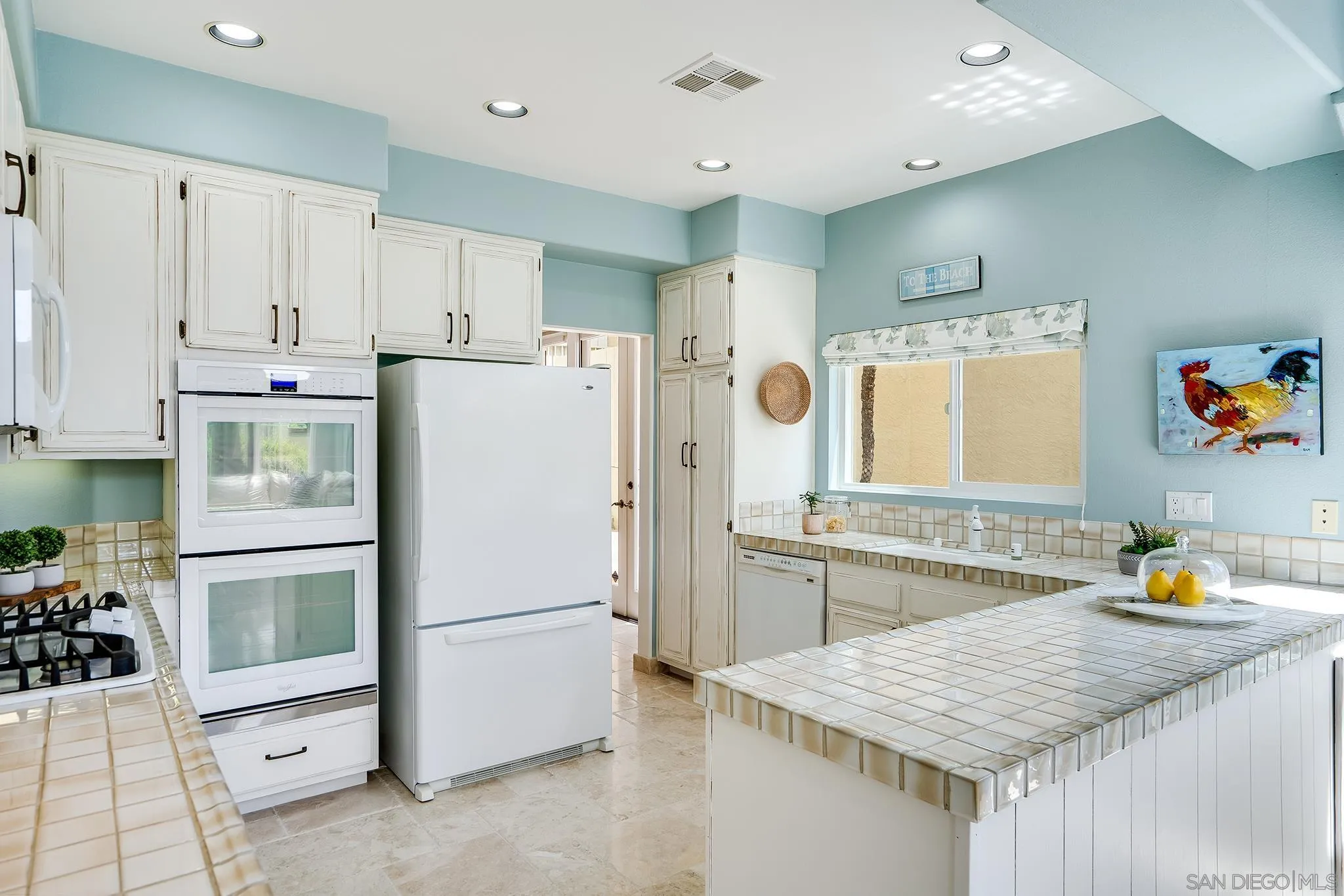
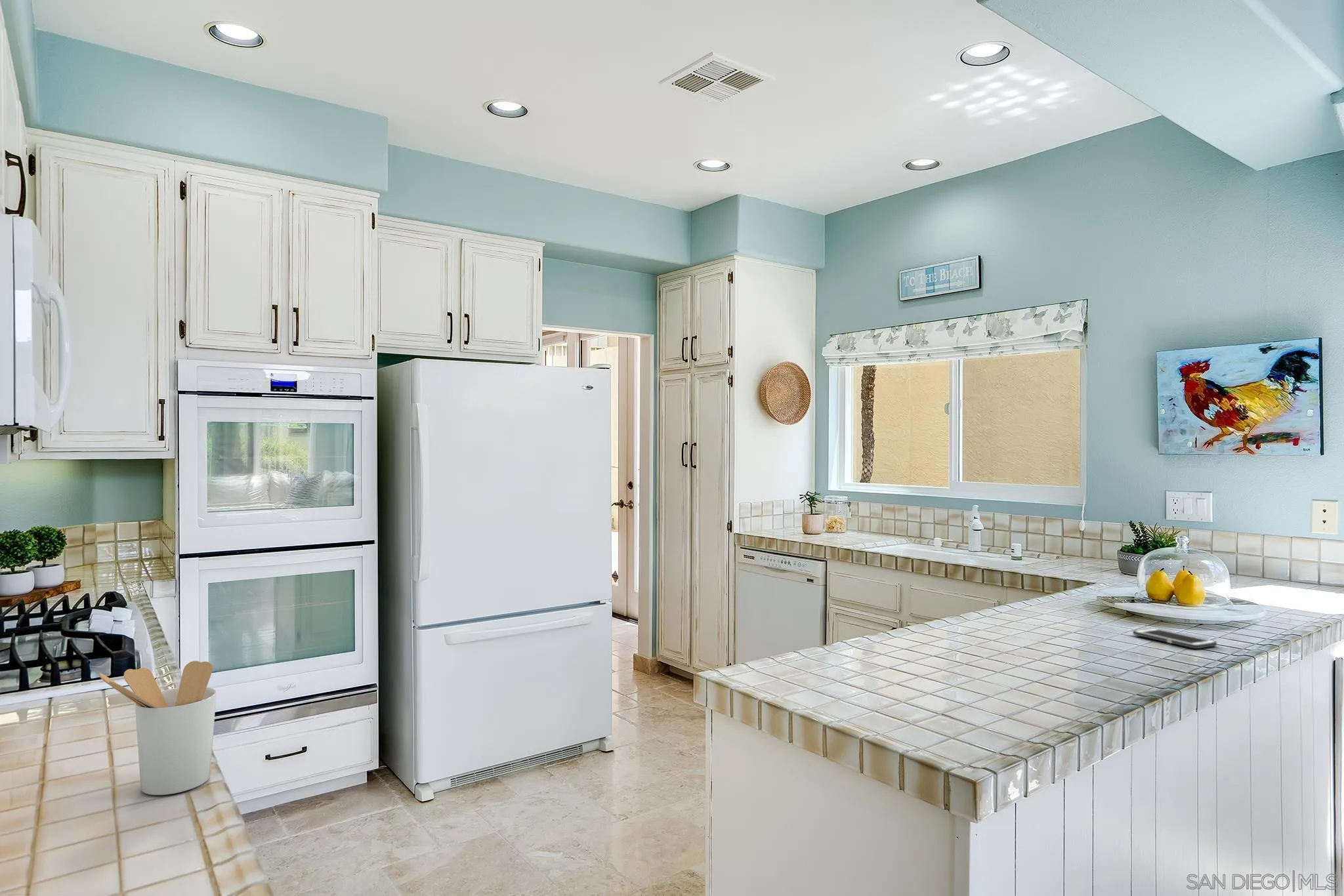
+ utensil holder (158, 724)
+ cell phone (1173, 638)
